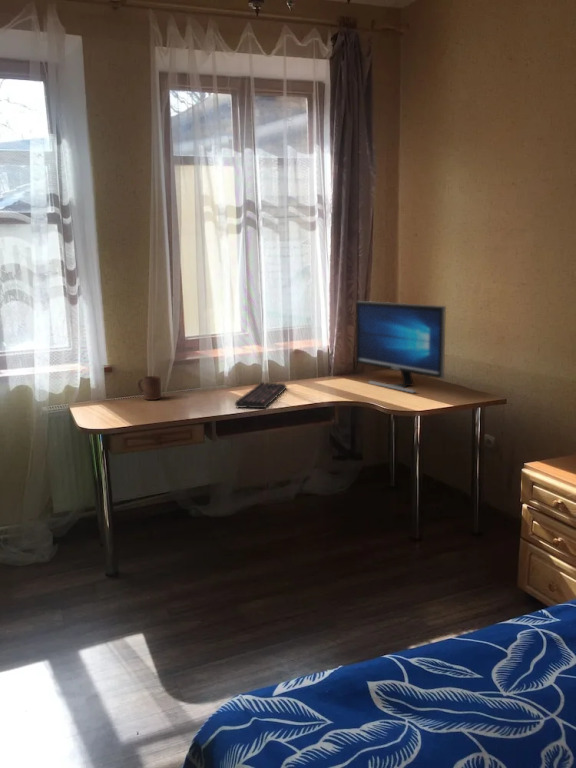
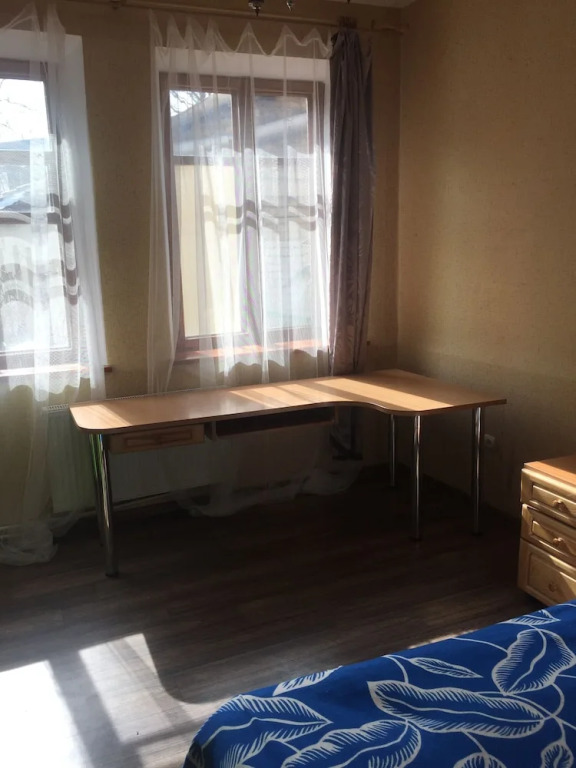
- cup (149, 388)
- keyboard (262, 394)
- computer monitor (399, 345)
